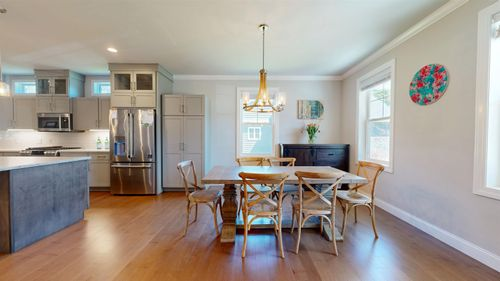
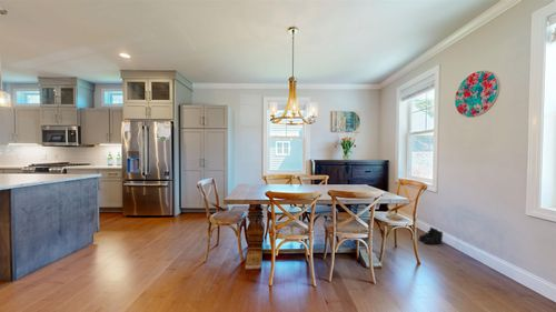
+ boots (430, 234)
